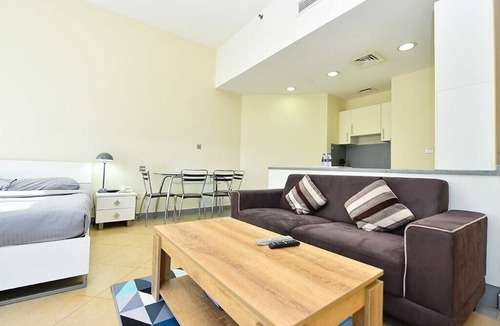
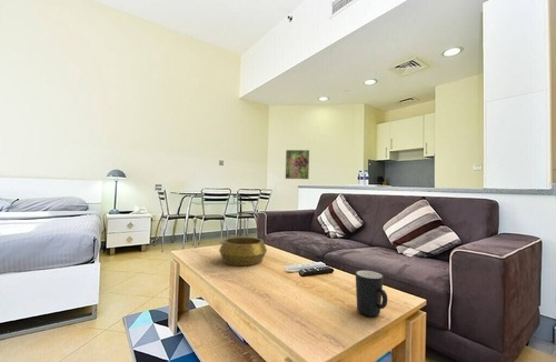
+ decorative bowl (242, 250)
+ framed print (297, 164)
+ mug (371, 294)
